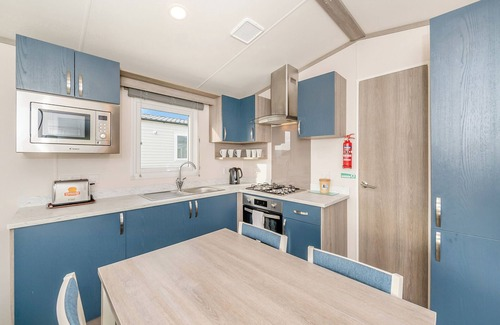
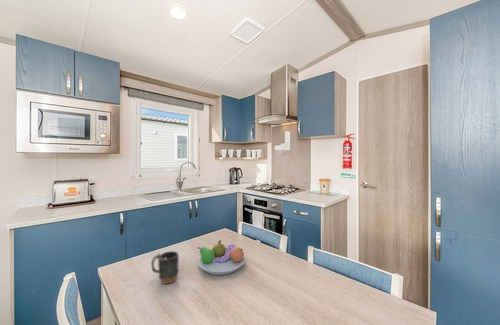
+ fruit bowl (220, 254)
+ mug (165, 265)
